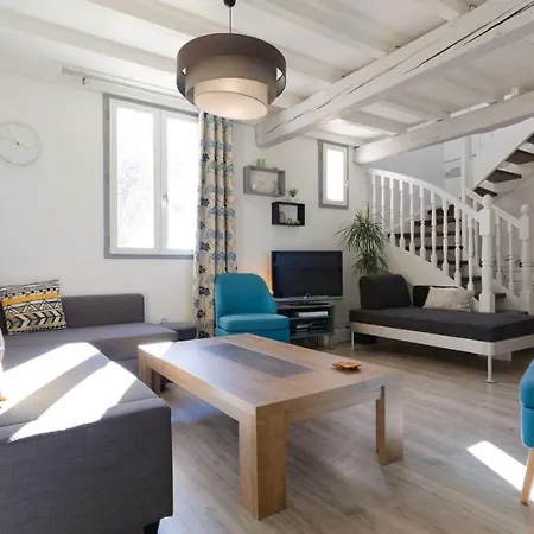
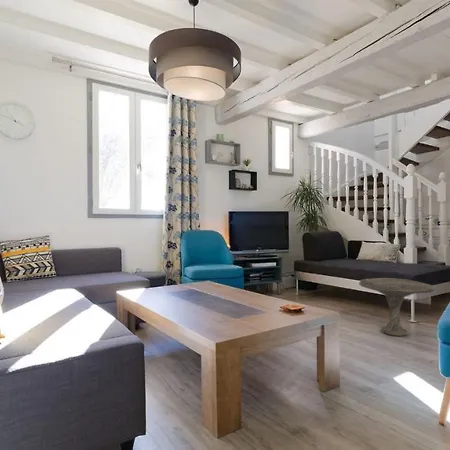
+ side table (394, 307)
